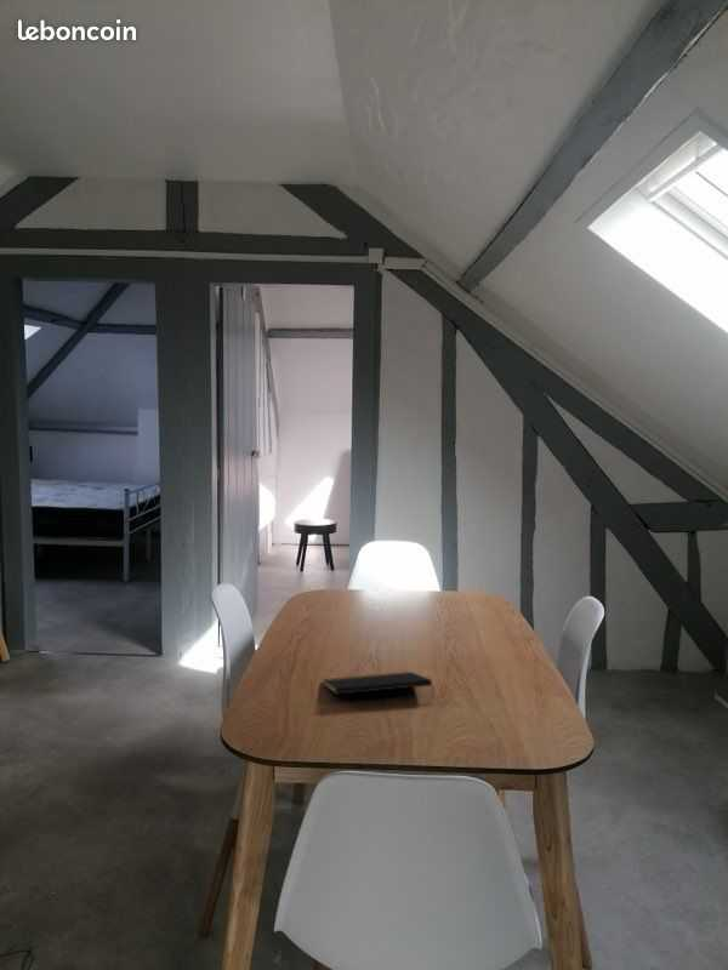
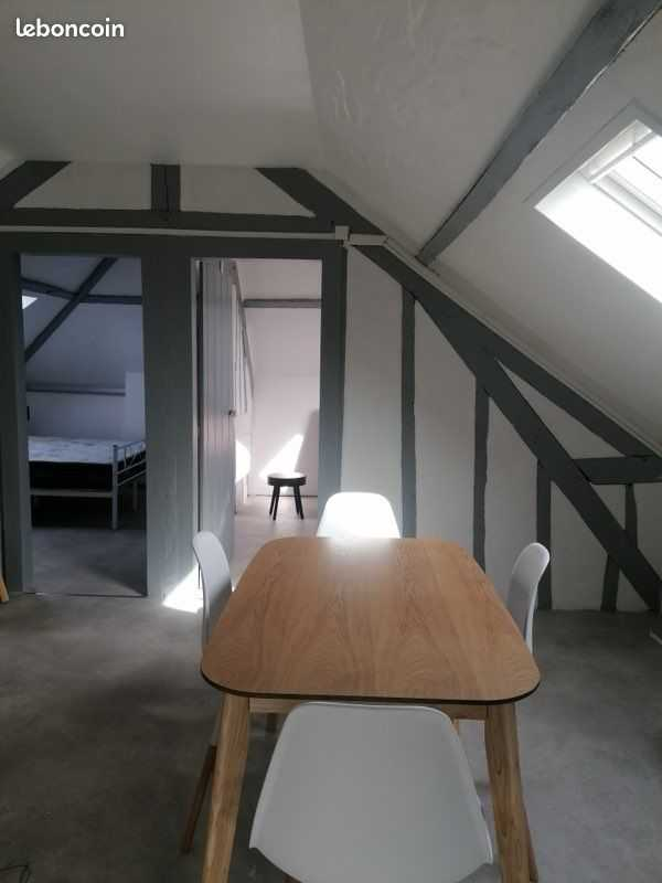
- notepad (375, 681)
